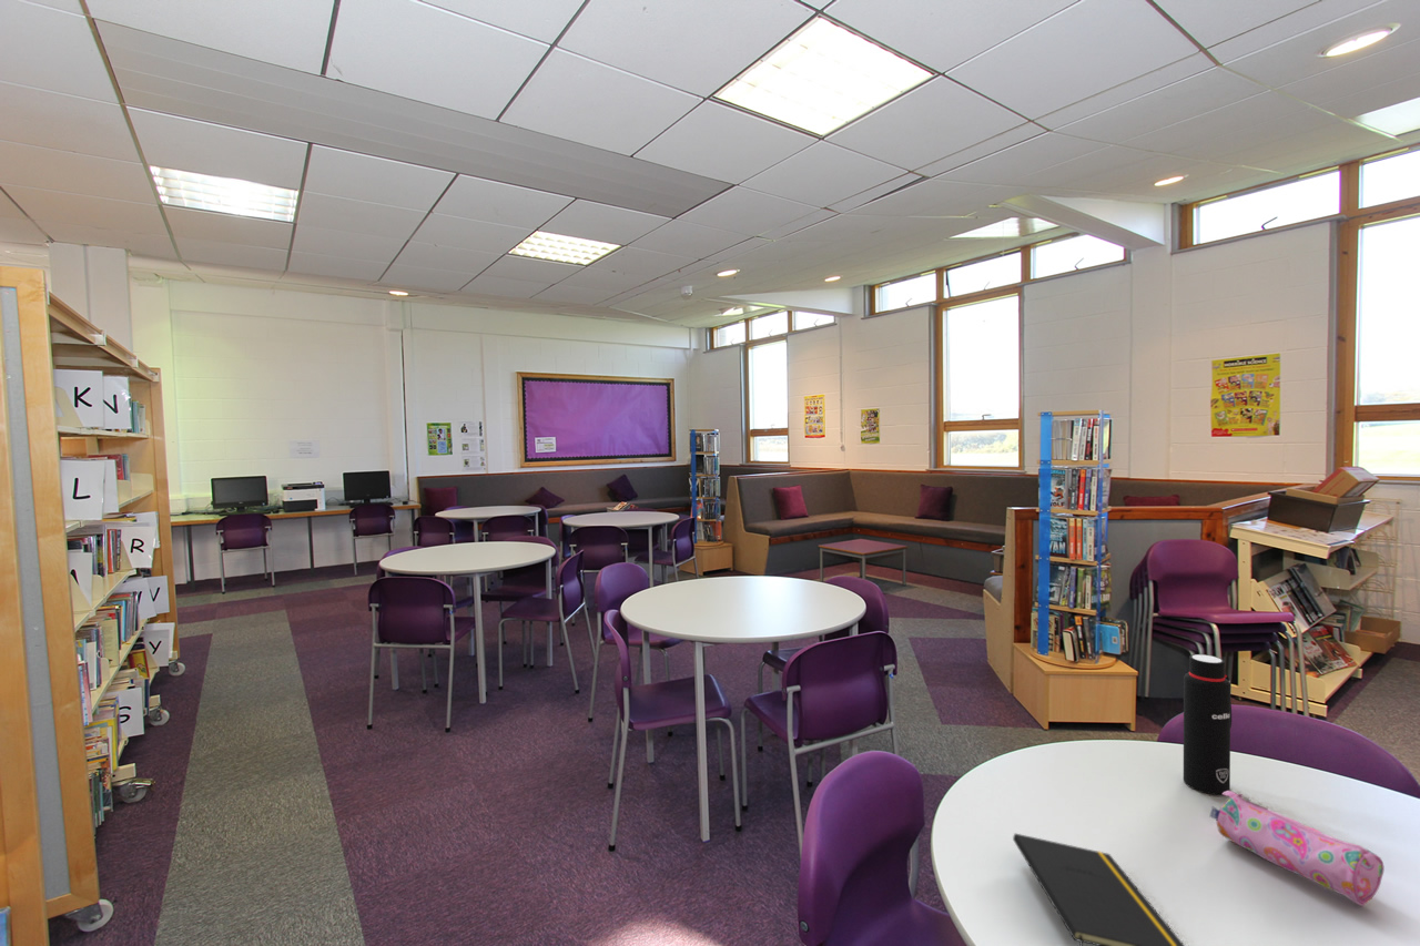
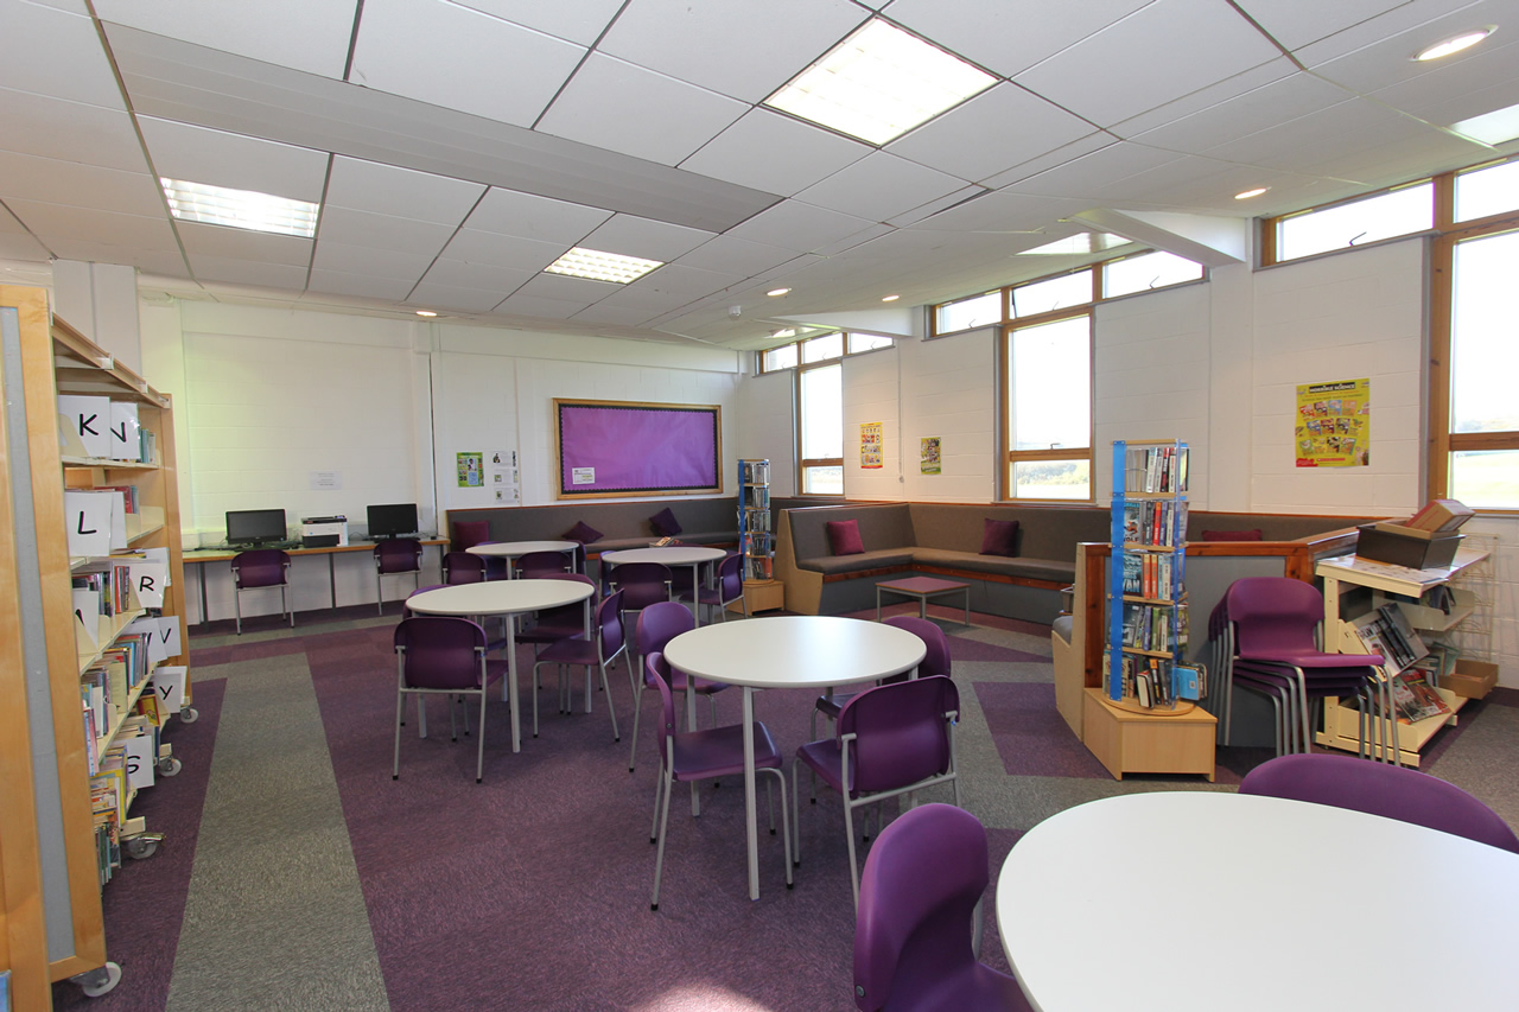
- notepad (1093, 892)
- water bottle (1209, 722)
- pencil case (1291, 843)
